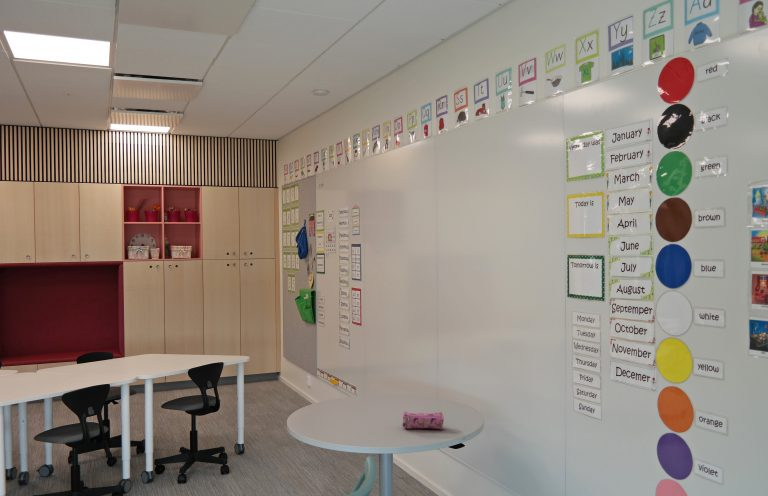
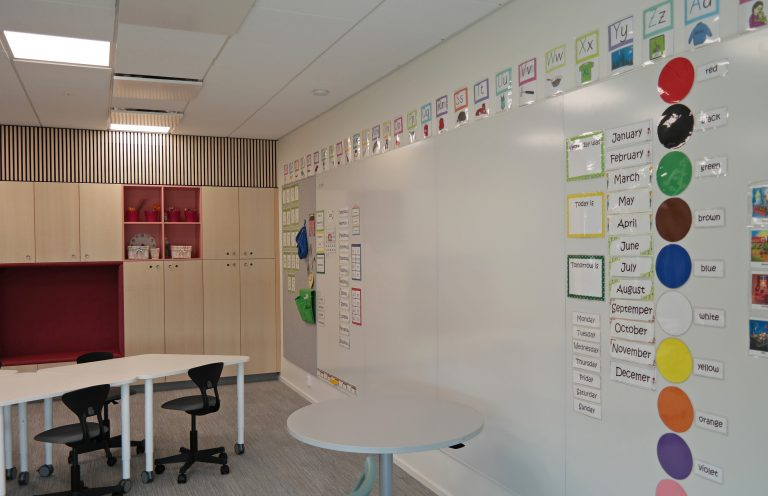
- pencil case (423, 420)
